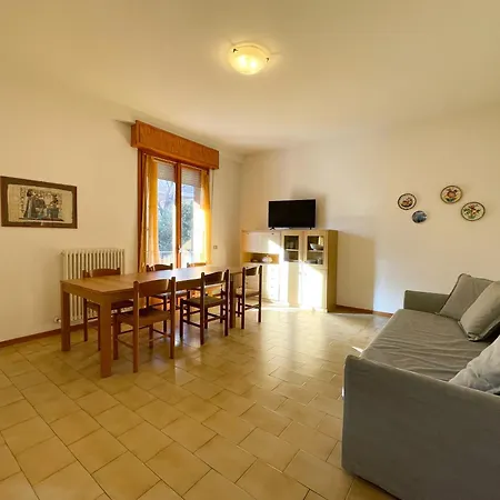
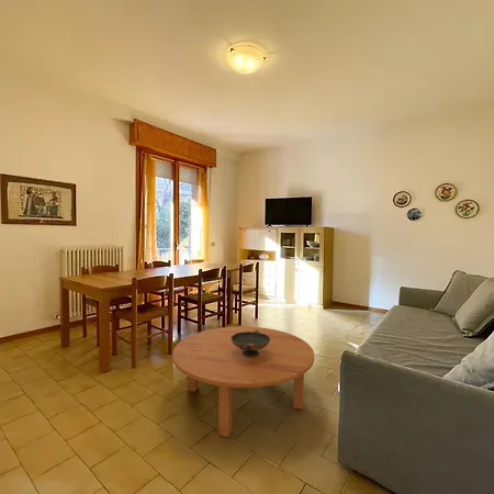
+ coffee table (243, 372)
+ decorative bowl (250, 345)
